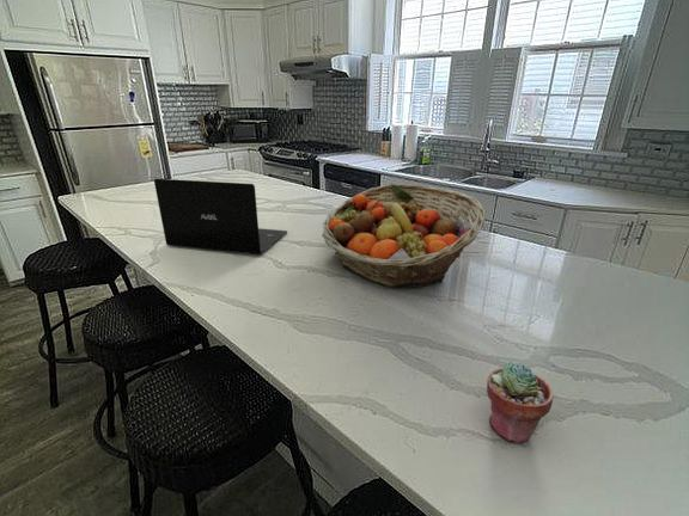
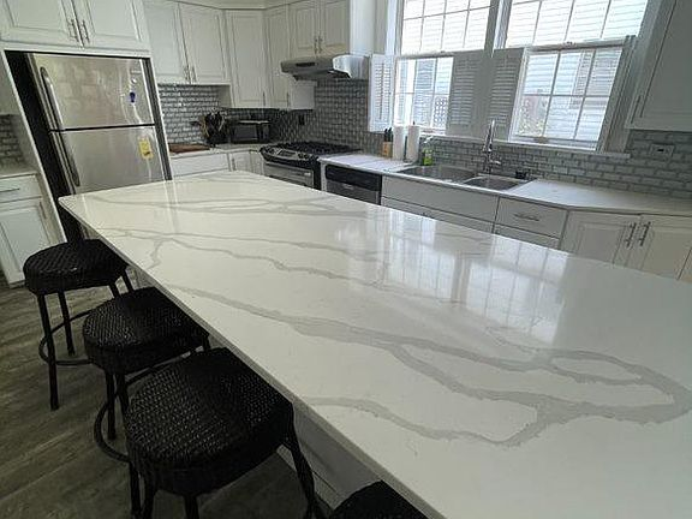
- laptop (226, 208)
- potted succulent (517, 398)
- fruit basket (397, 229)
